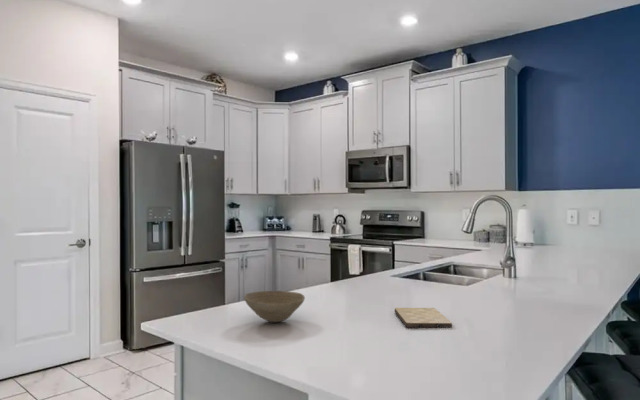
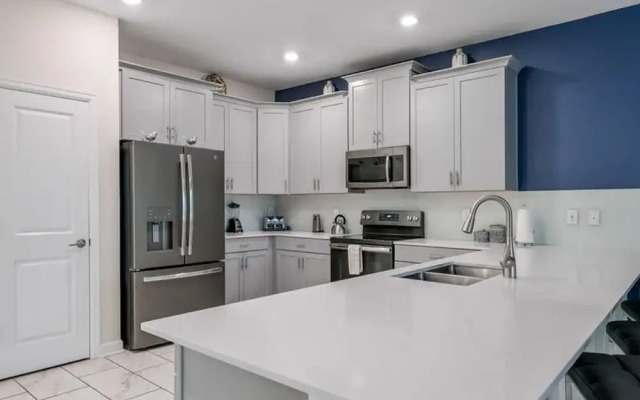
- cutting board (421, 316)
- bowl (274, 308)
